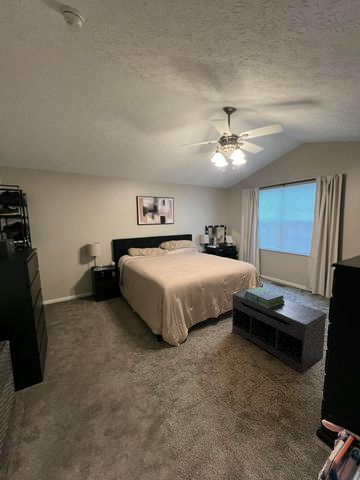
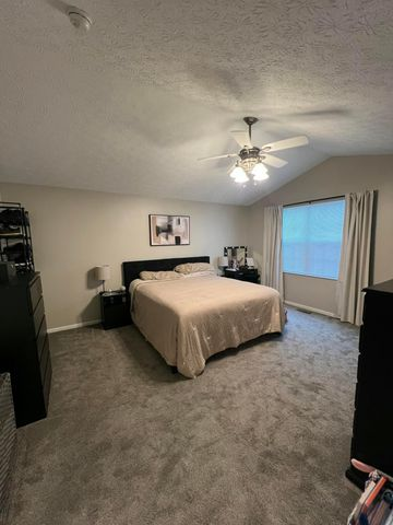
- stack of books (263, 296)
- bench (273, 322)
